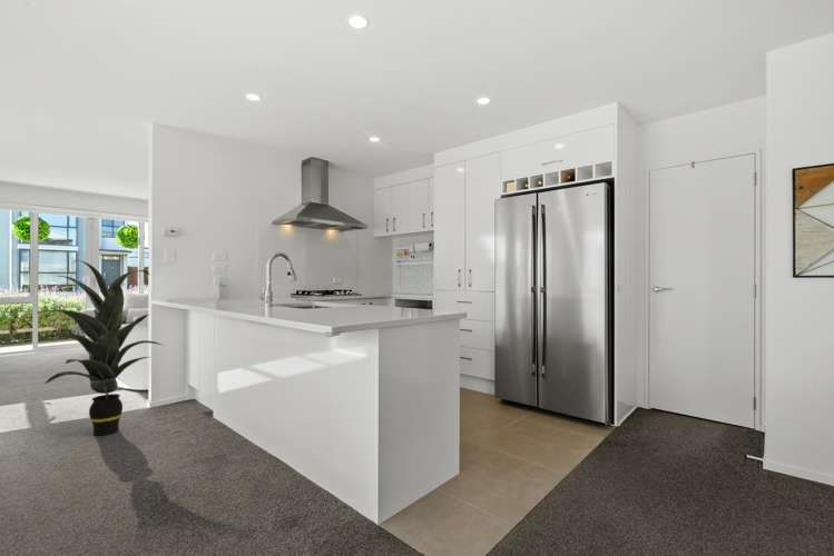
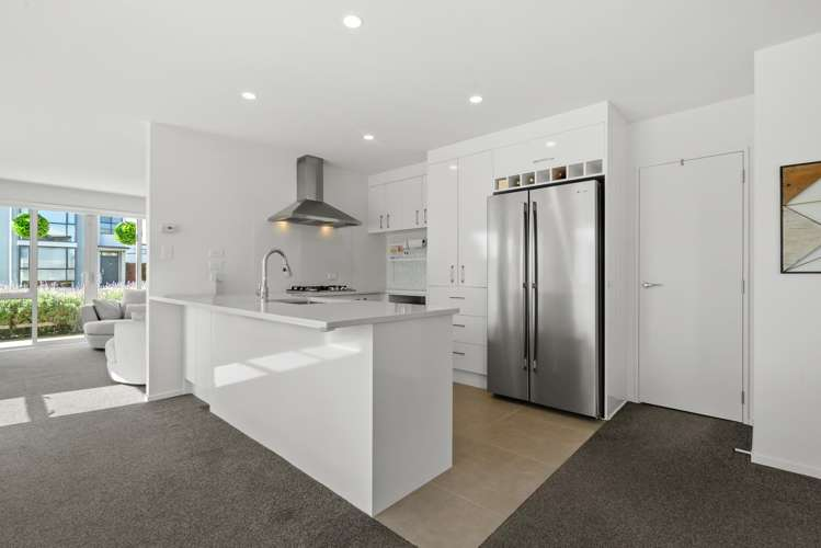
- indoor plant (98, 346)
